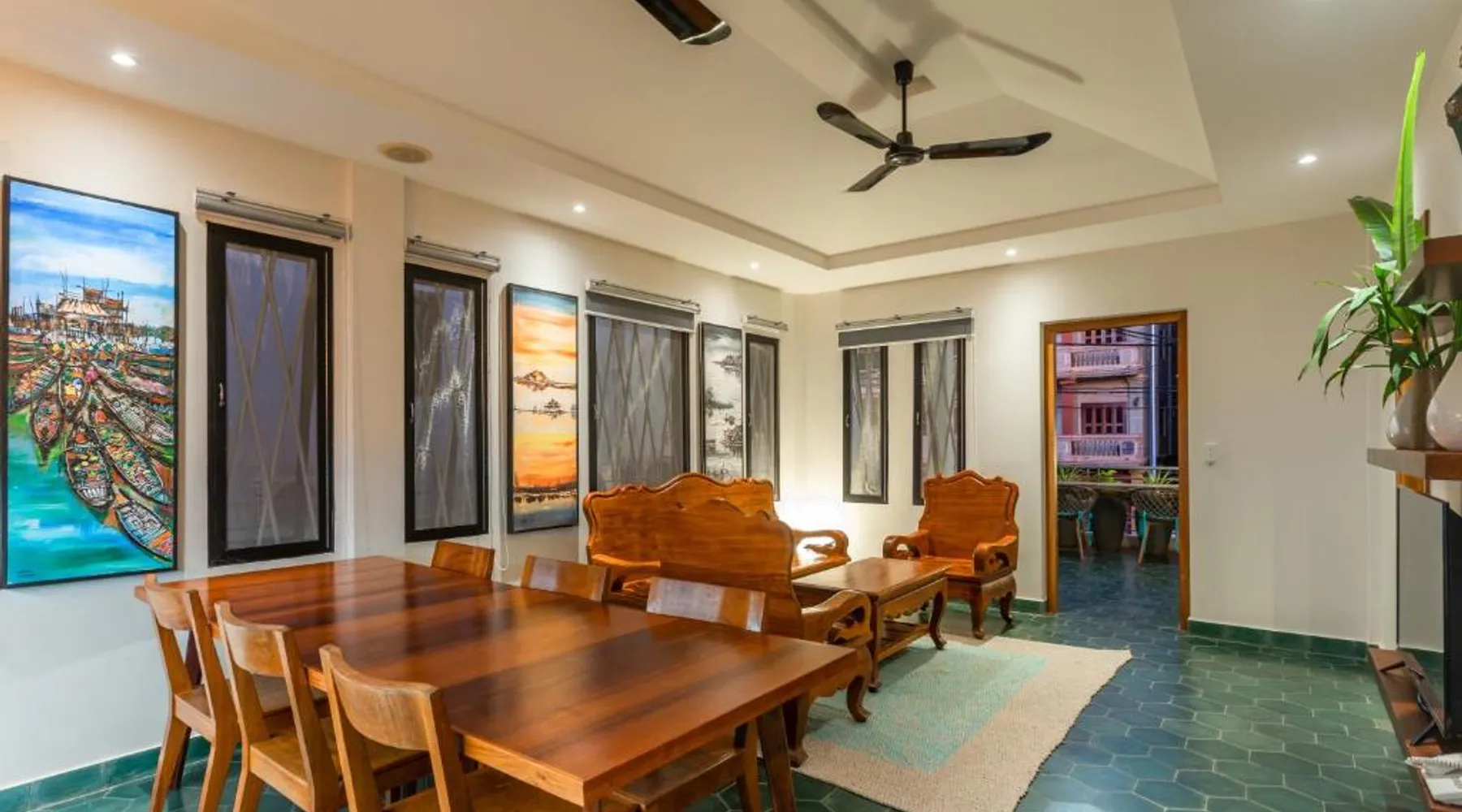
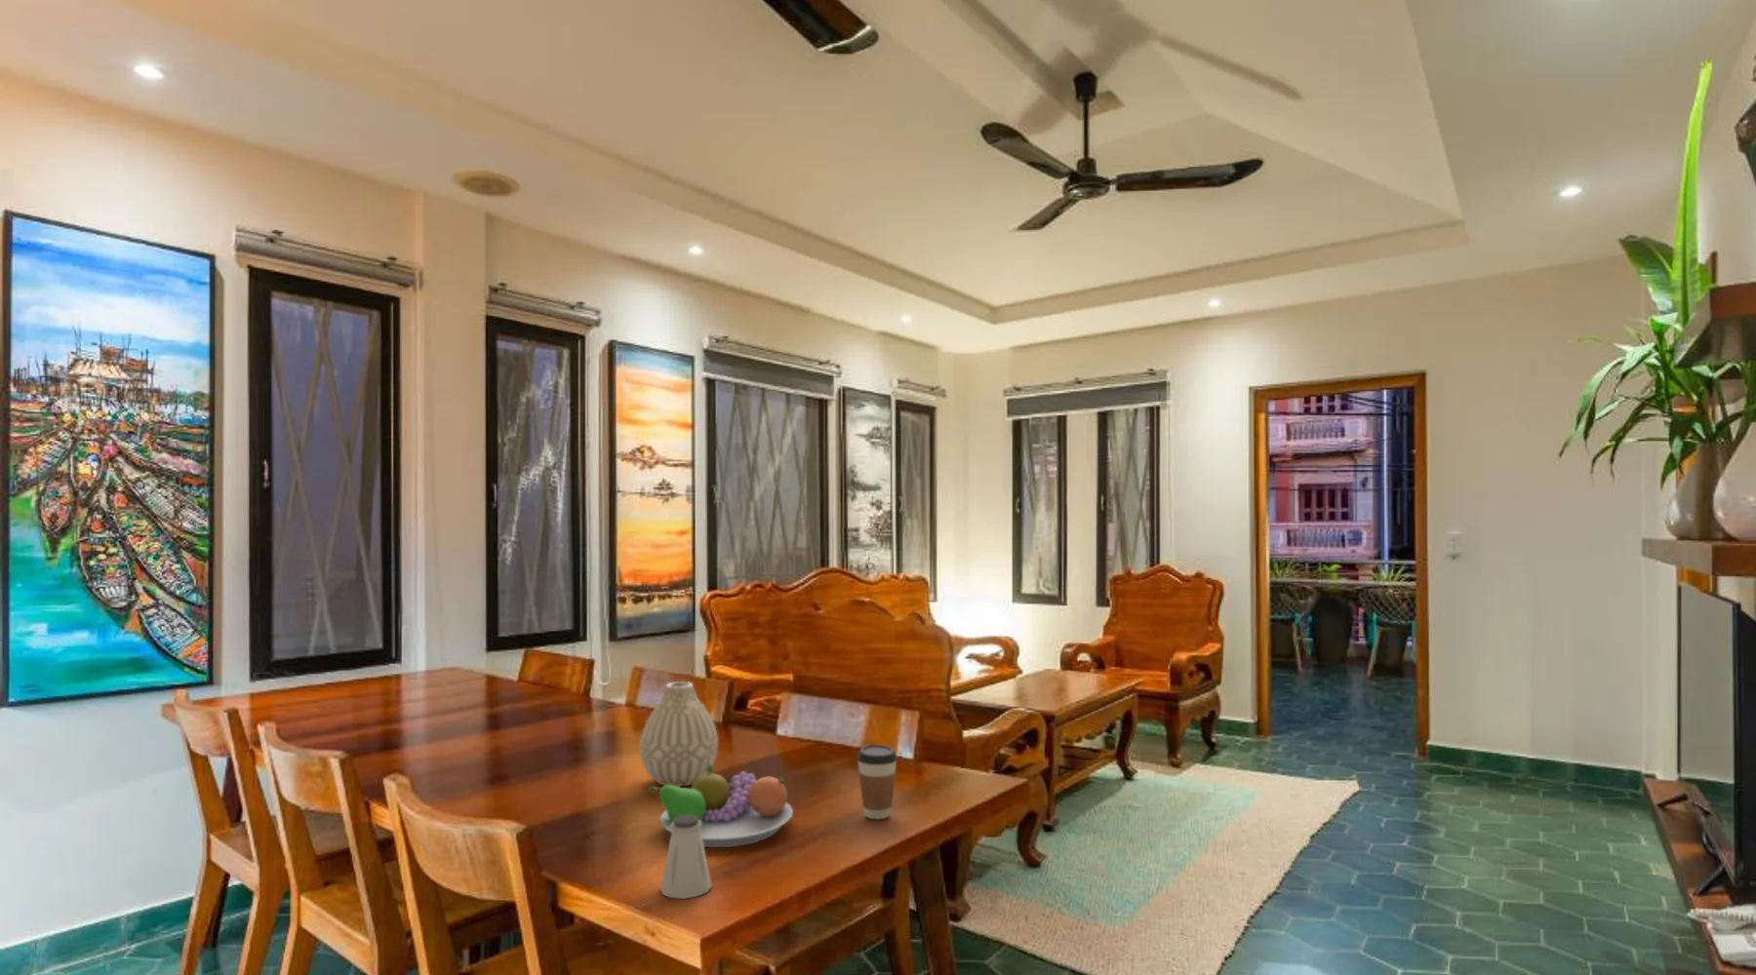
+ vase (679, 732)
+ saltshaker (686, 853)
+ coffee cup (877, 782)
+ fruit bowl (722, 801)
